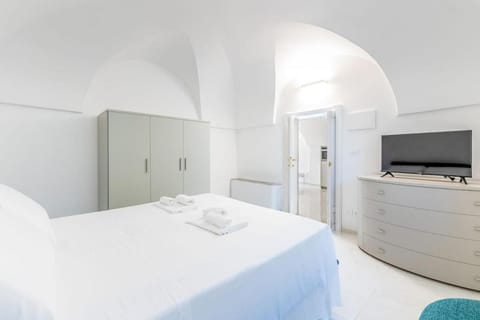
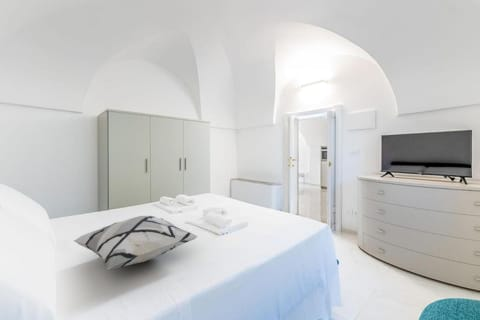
+ decorative pillow (137, 238)
